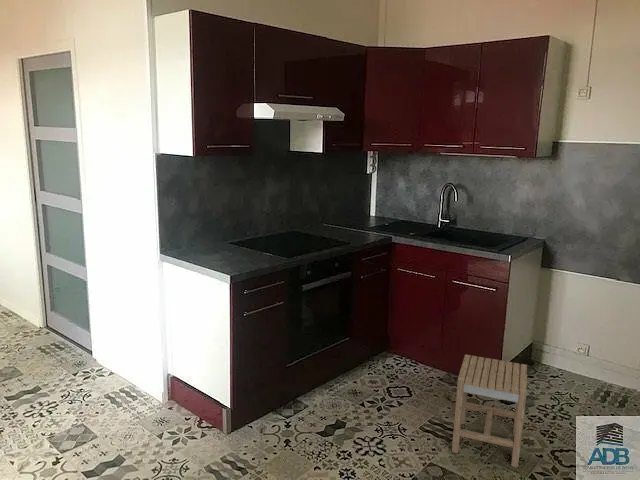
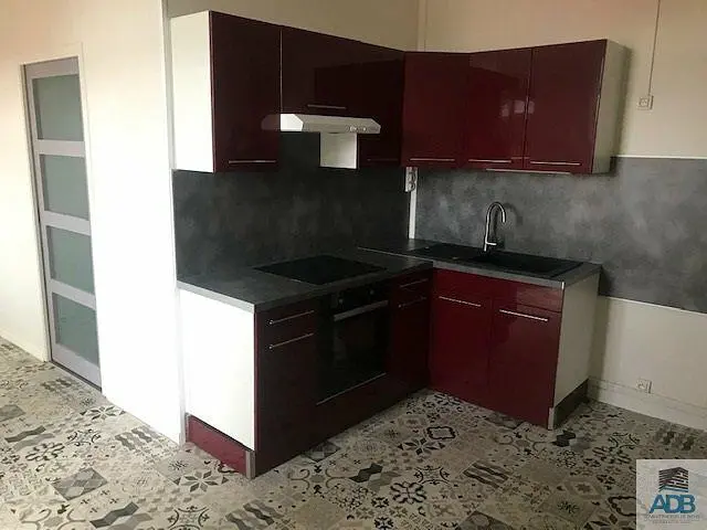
- stool (489, 407)
